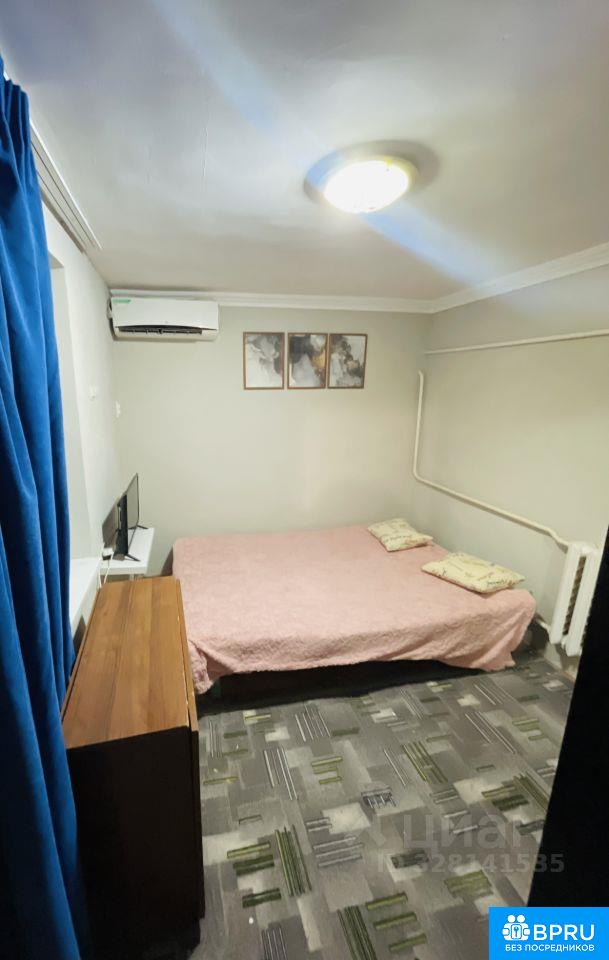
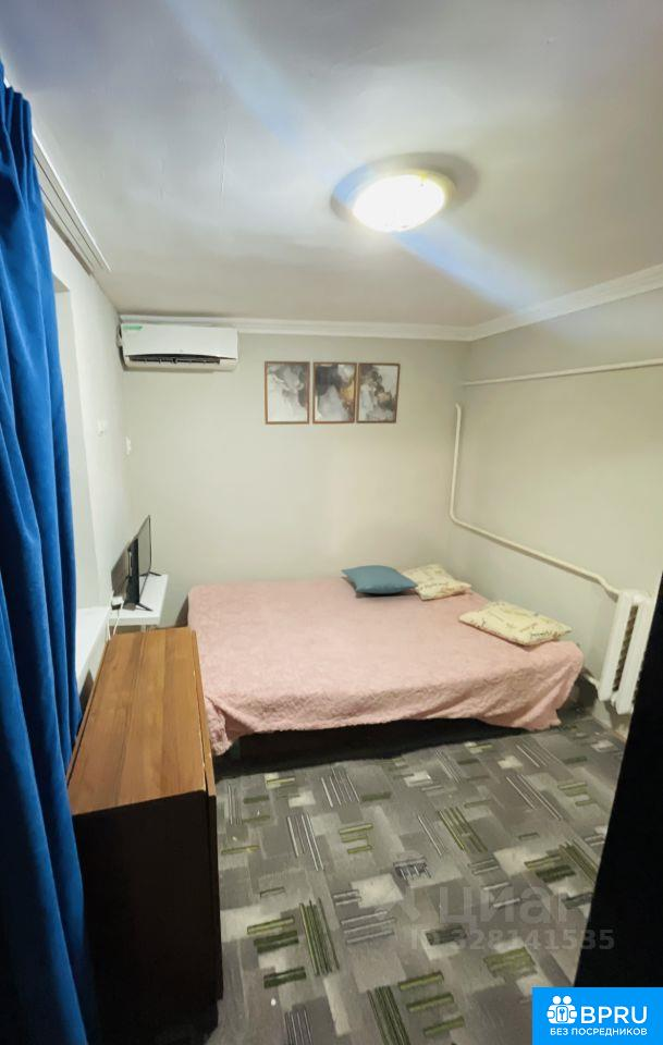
+ pillow (378, 578)
